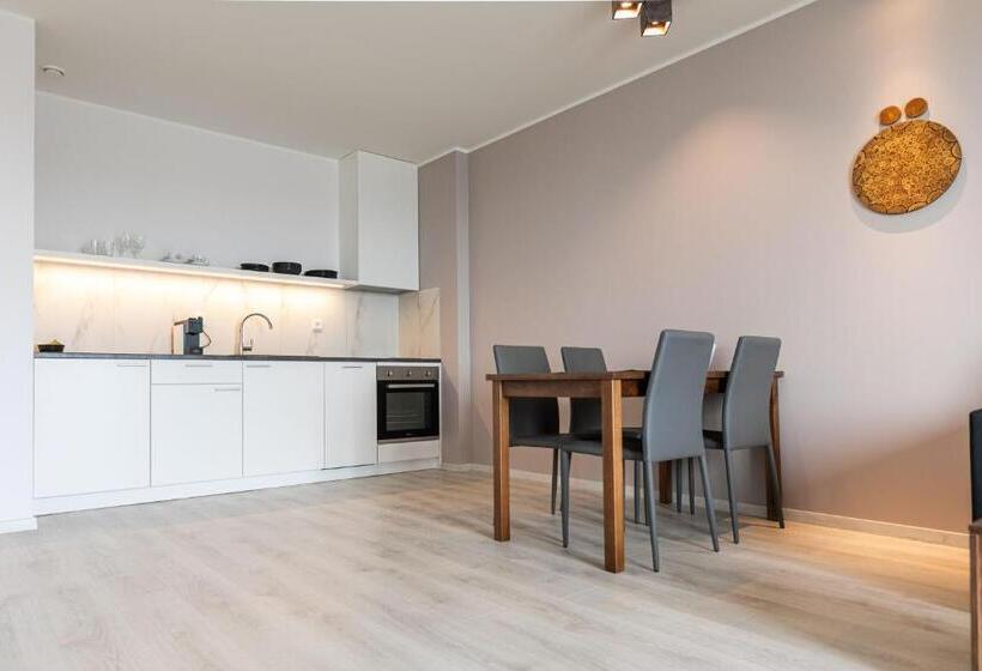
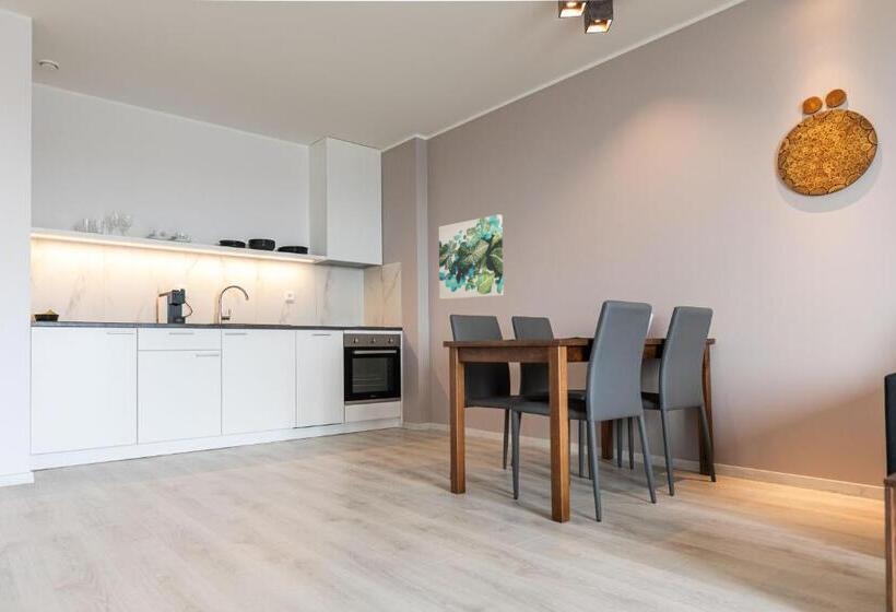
+ wall art (469, 259)
